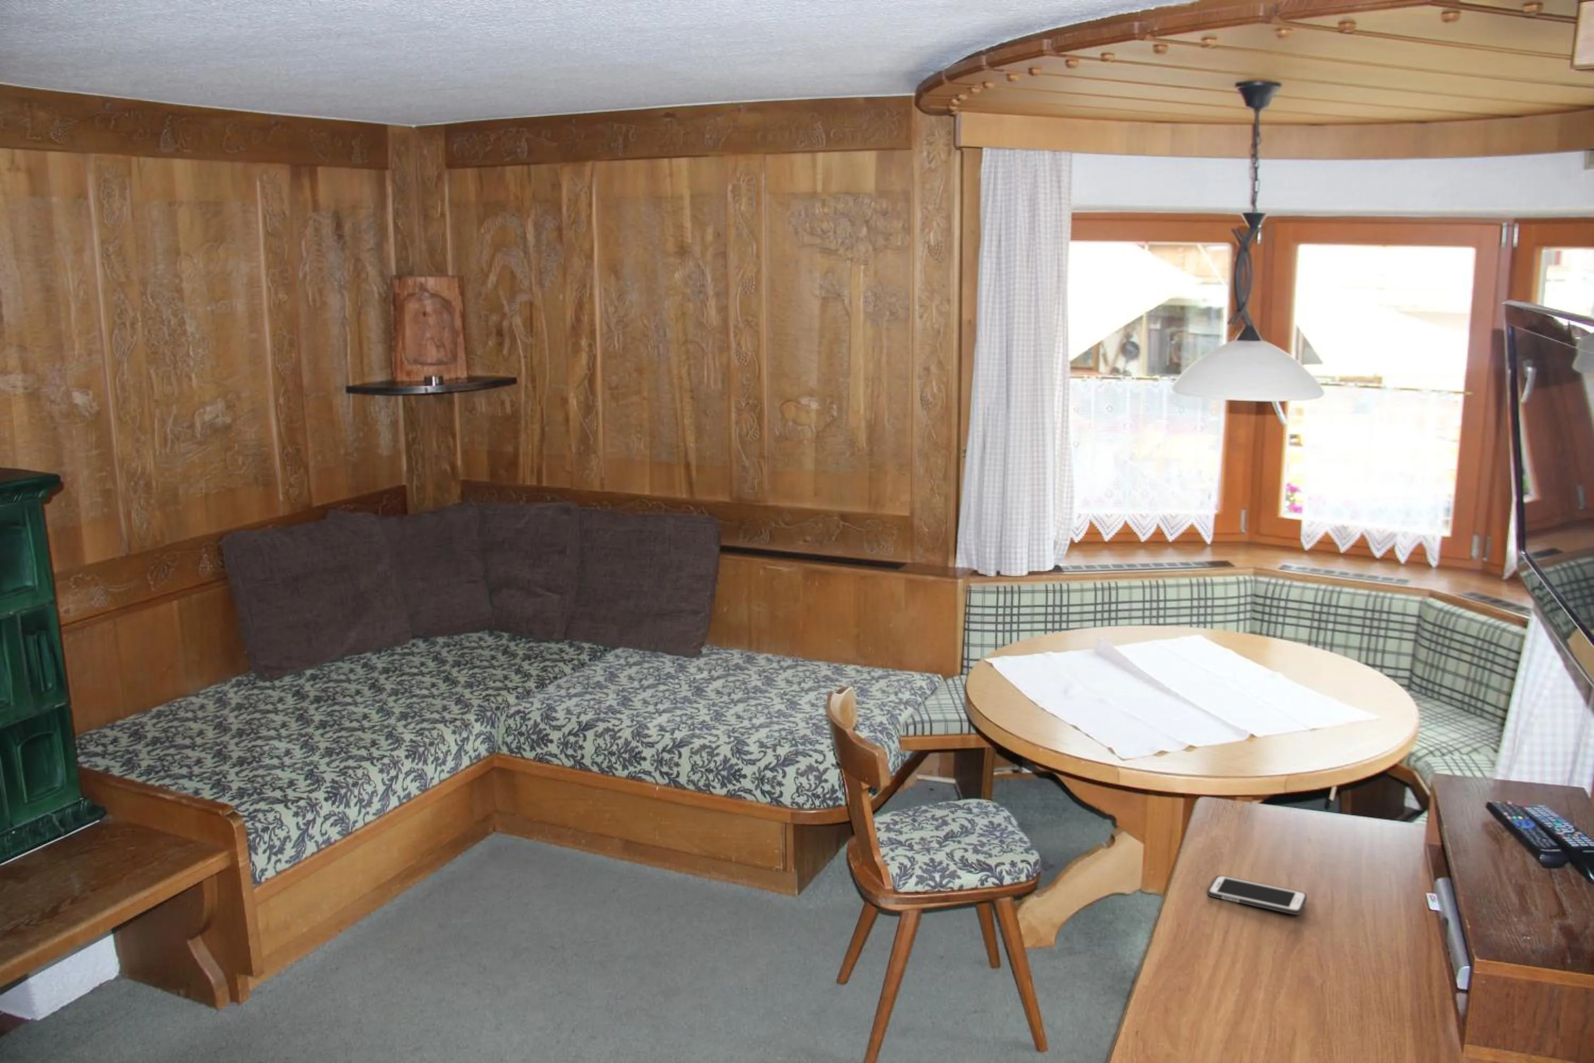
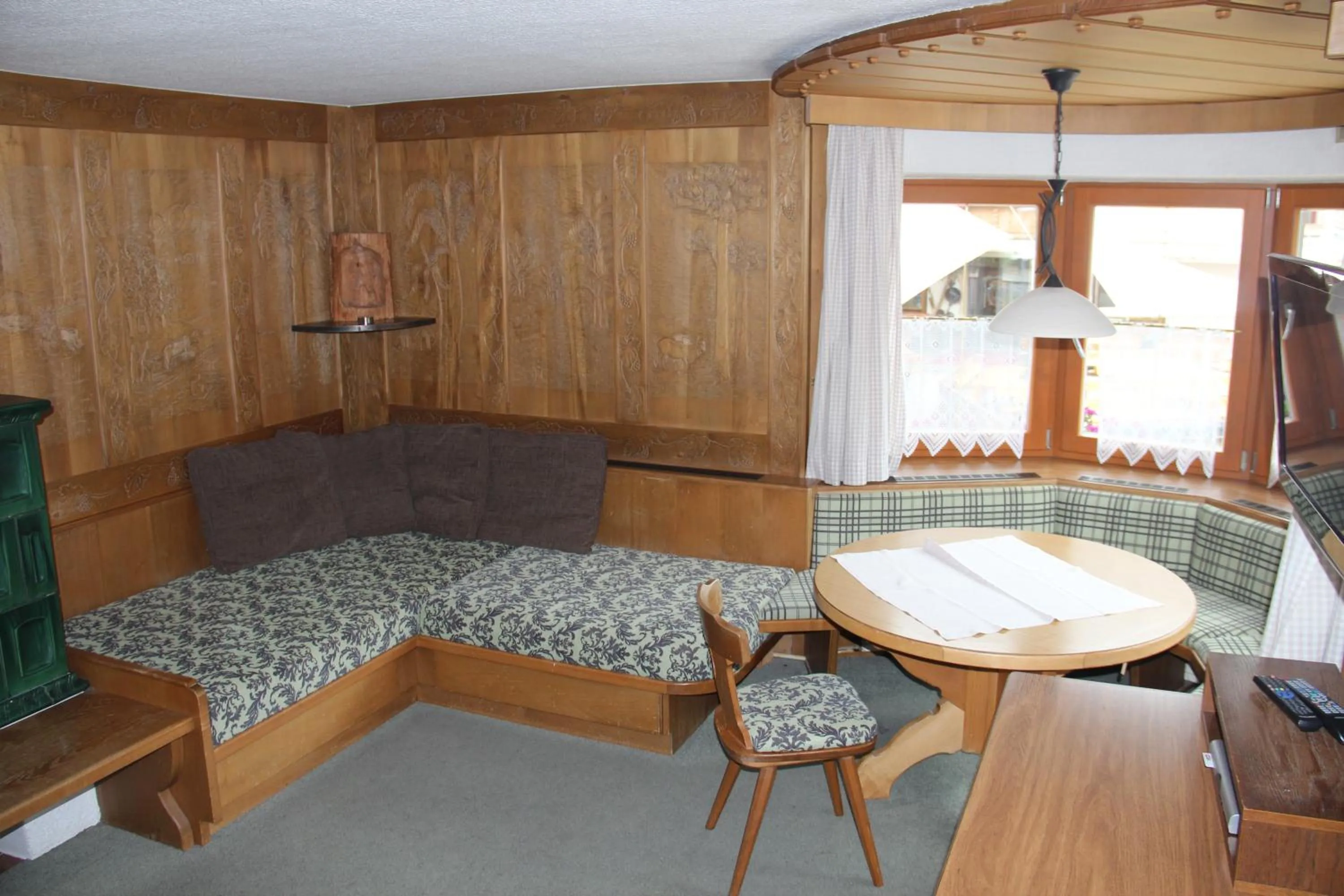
- cell phone (1257, 895)
